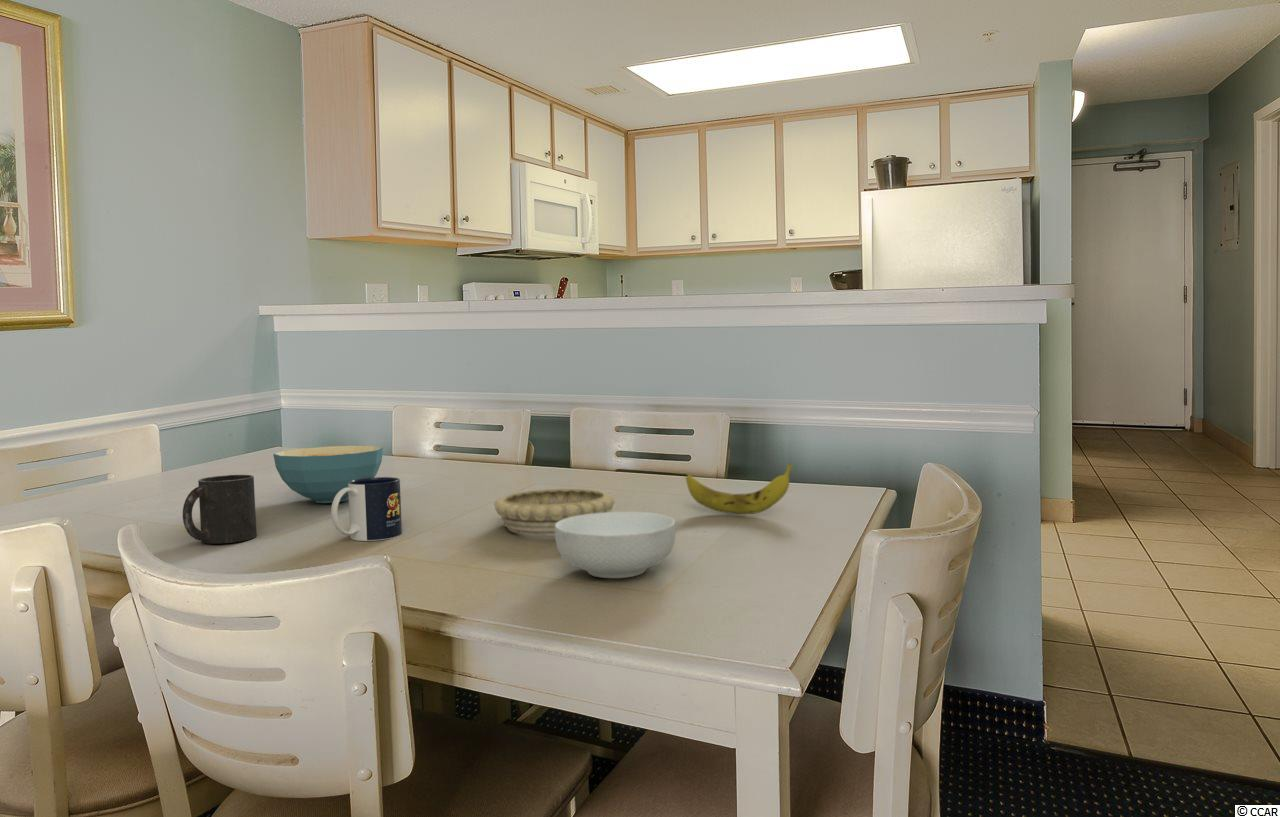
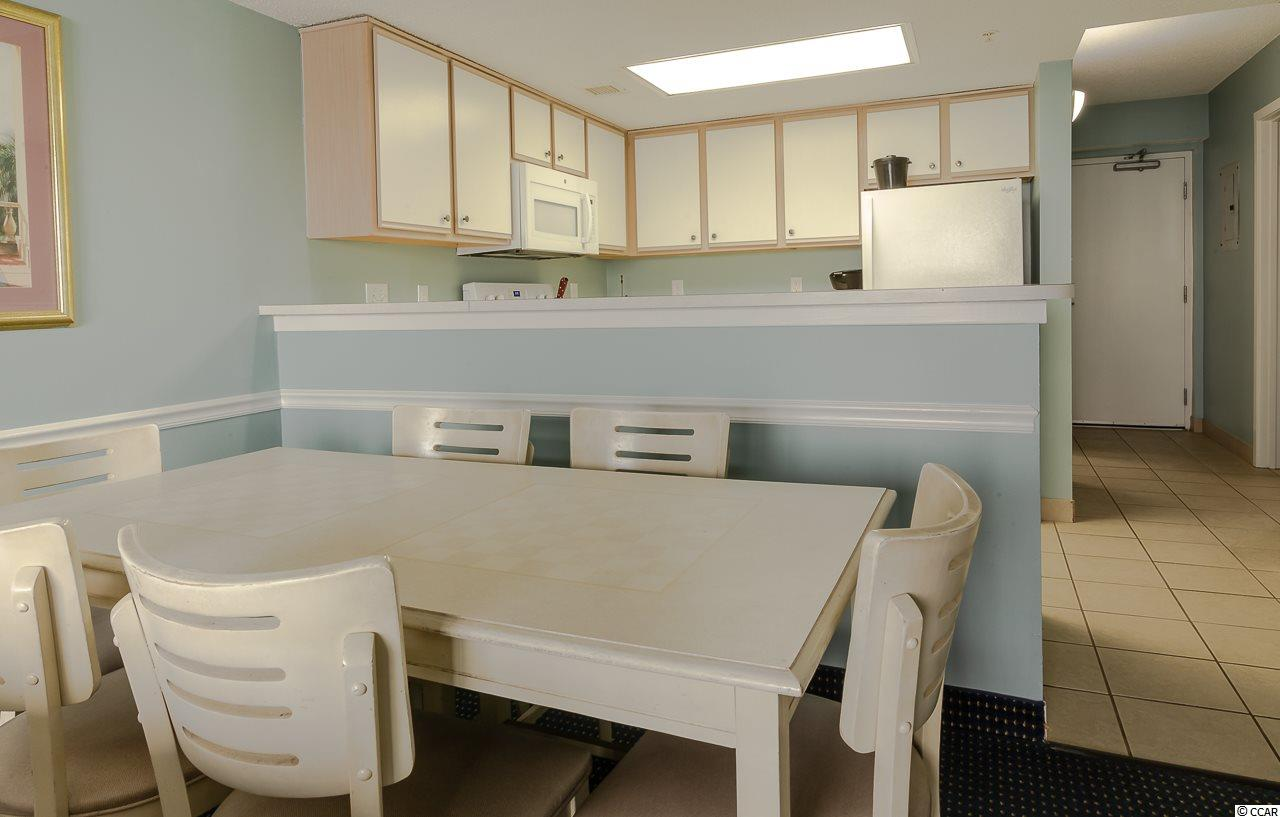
- mug (365, 510)
- decorative bowl (555, 511)
- banana (737, 494)
- cereal bowl (330, 475)
- mug (217, 509)
- cereal bowl (615, 546)
